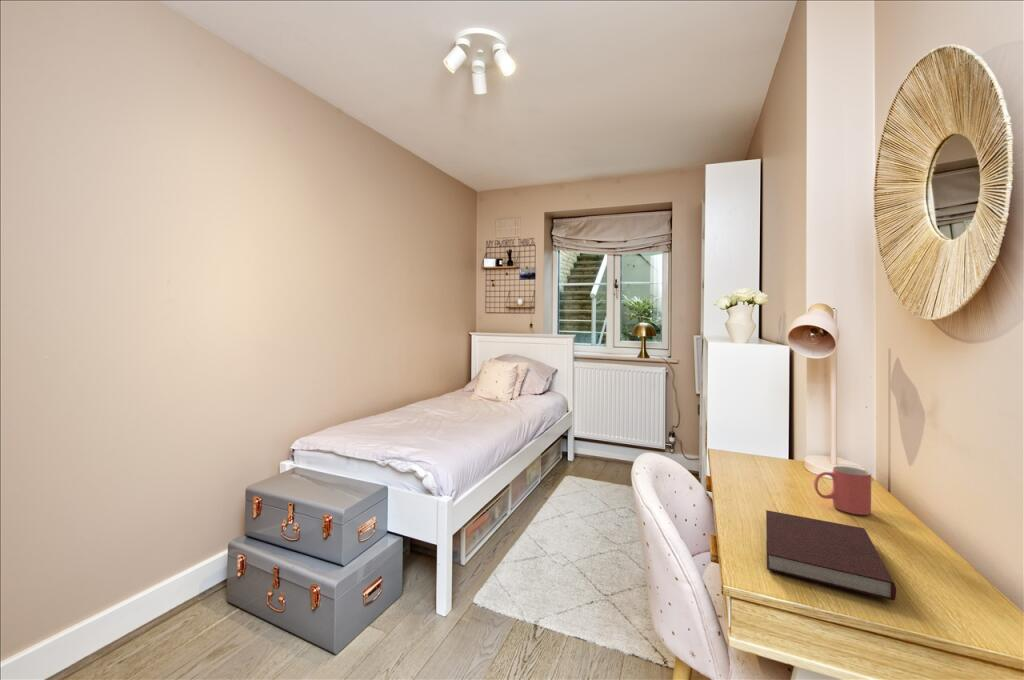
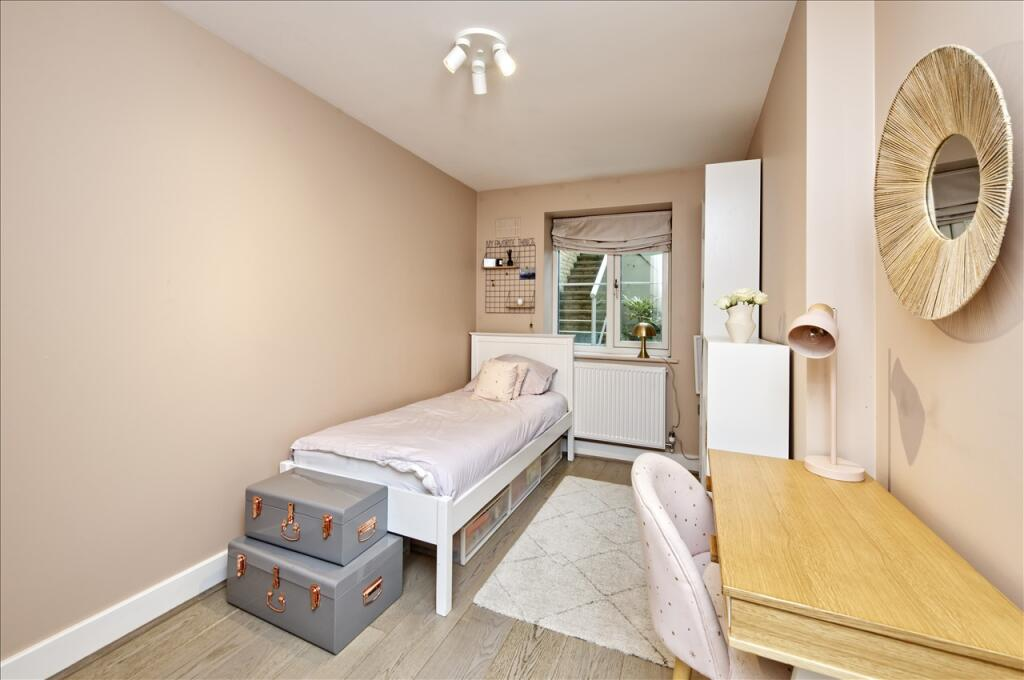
- mug (841, 488)
- notebook (819, 547)
